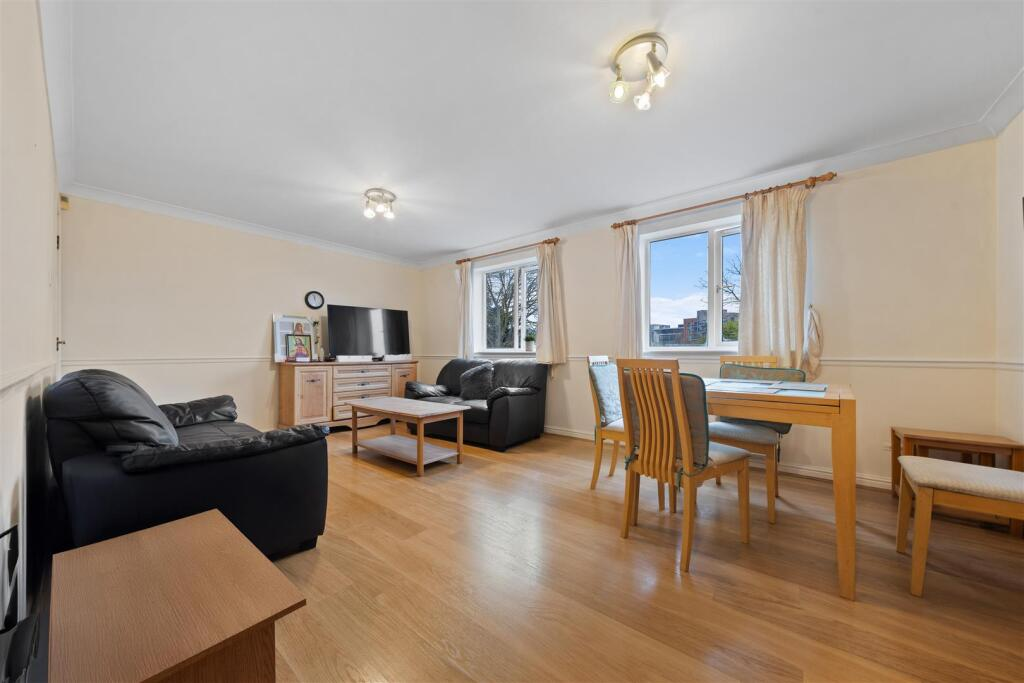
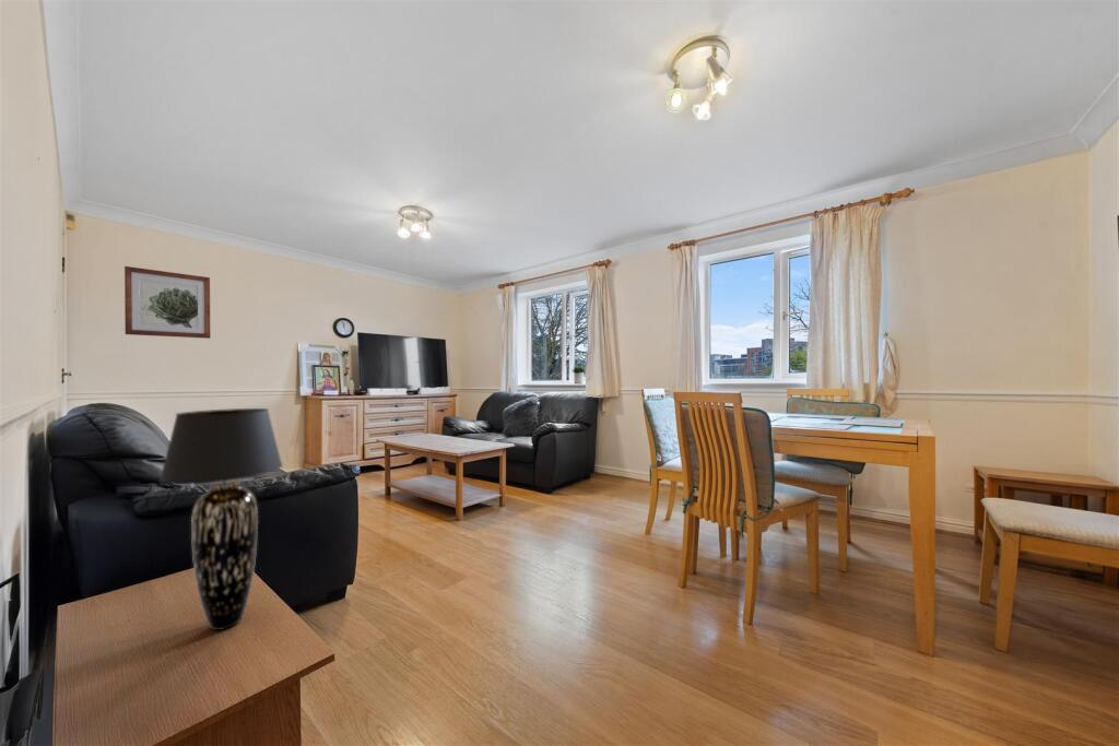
+ wall art (169, 304)
+ table lamp (225, 517)
